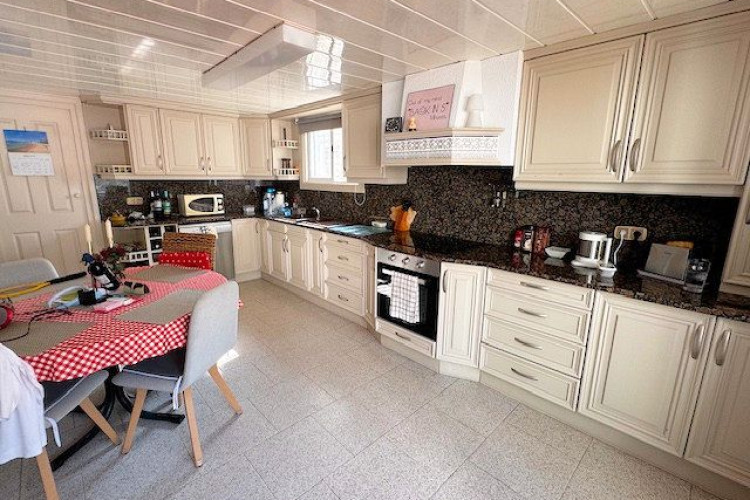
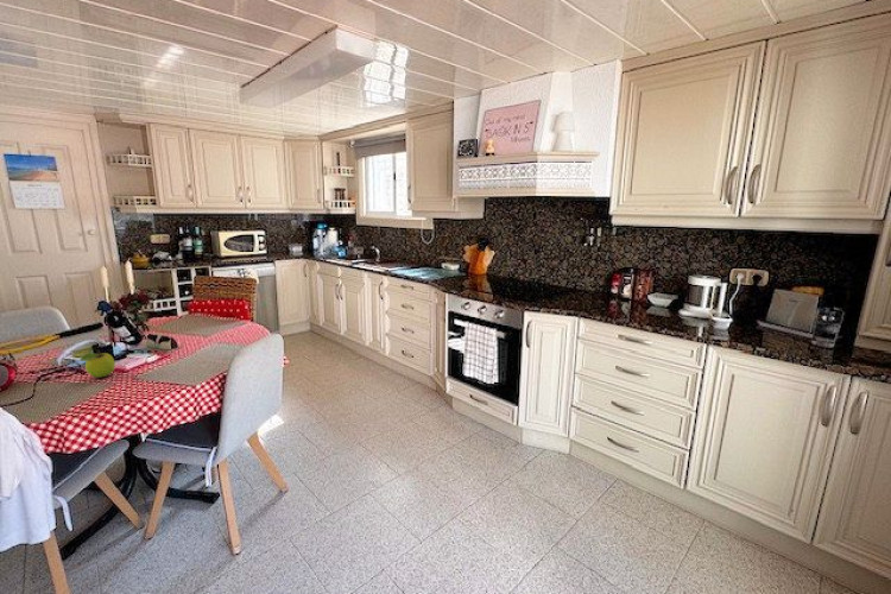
+ fruit (97, 364)
